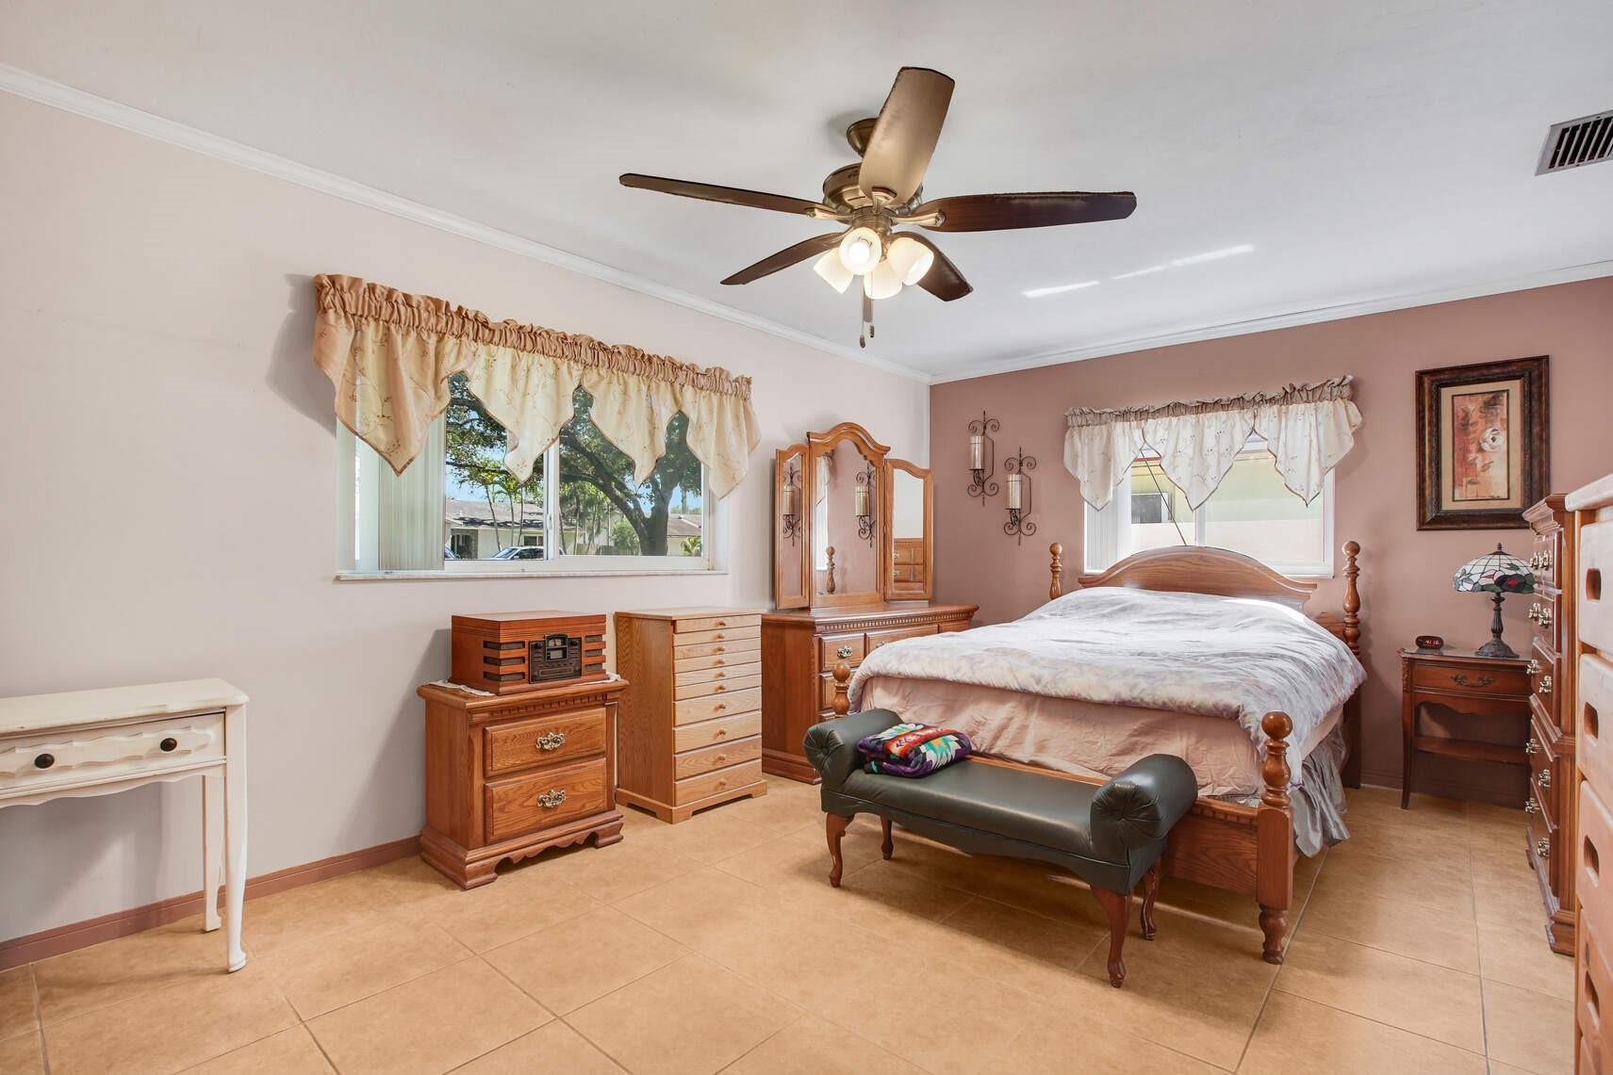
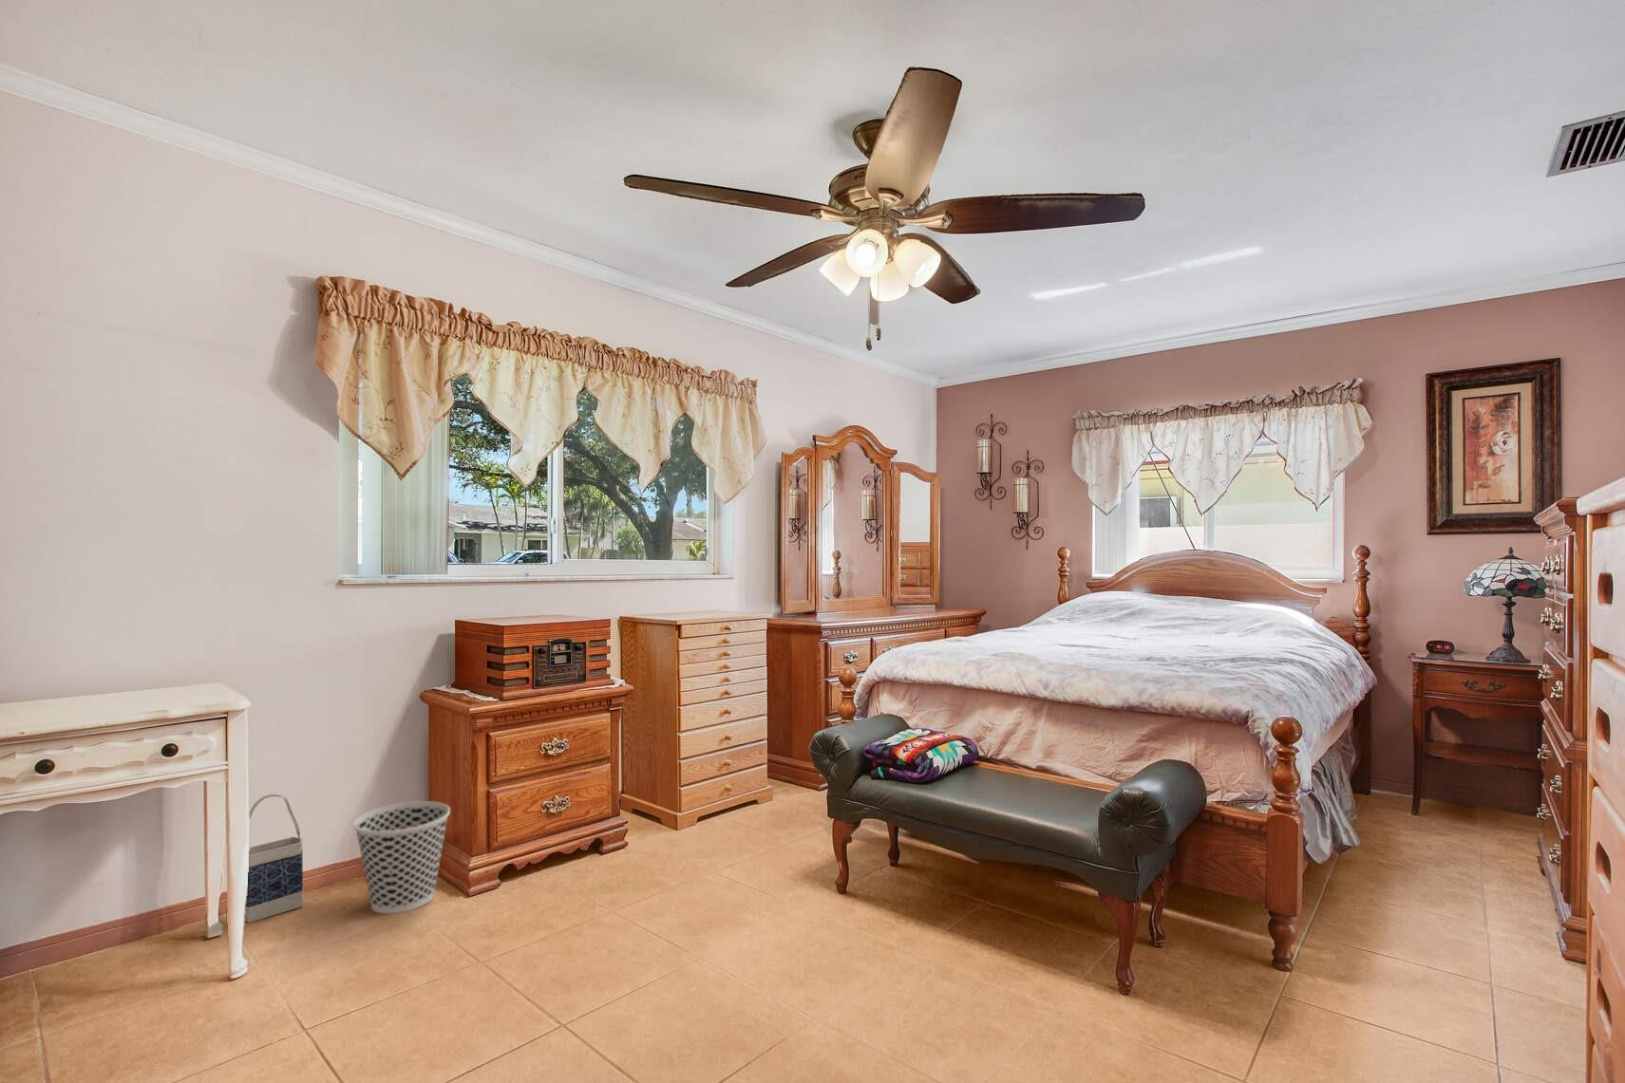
+ wastebasket (403, 857)
+ bag (272, 852)
